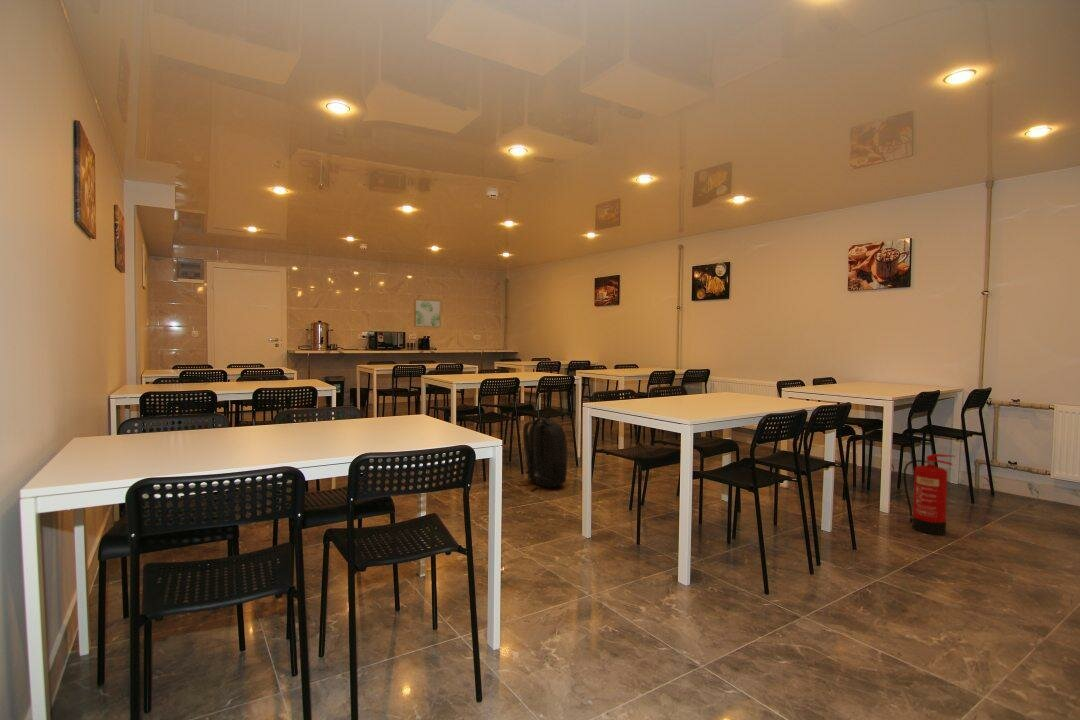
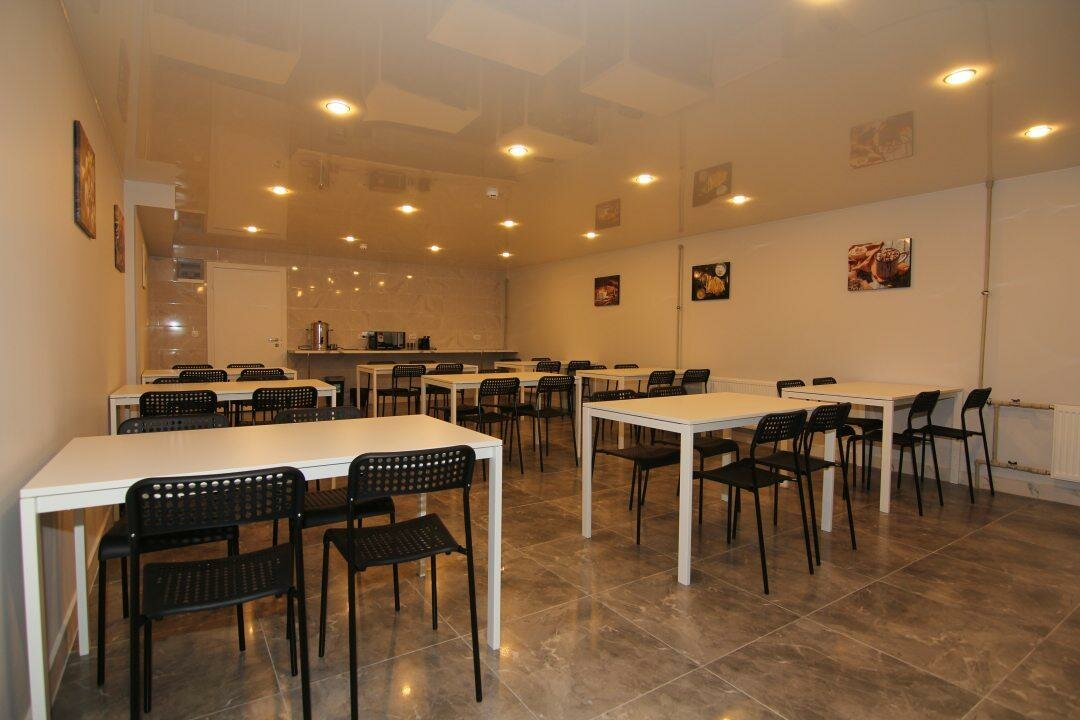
- backpack (542, 451)
- wall art (427, 313)
- fire extinguisher (927, 491)
